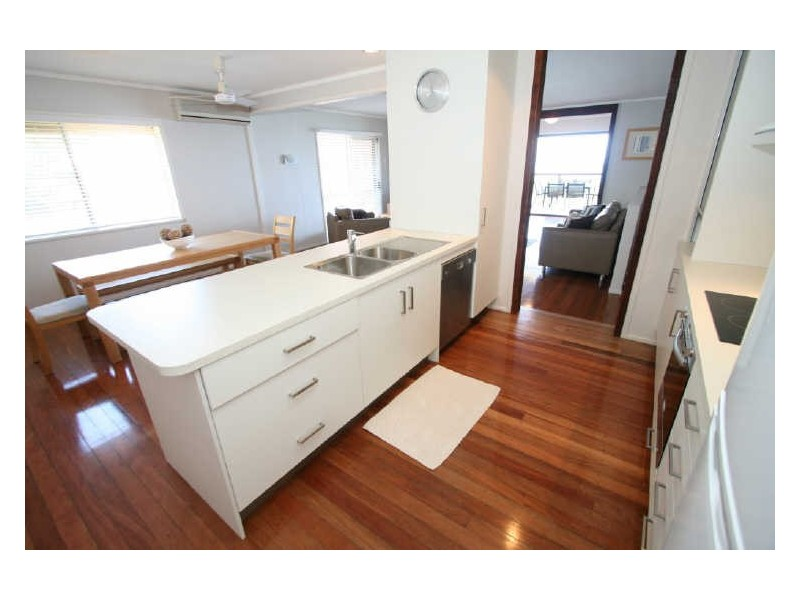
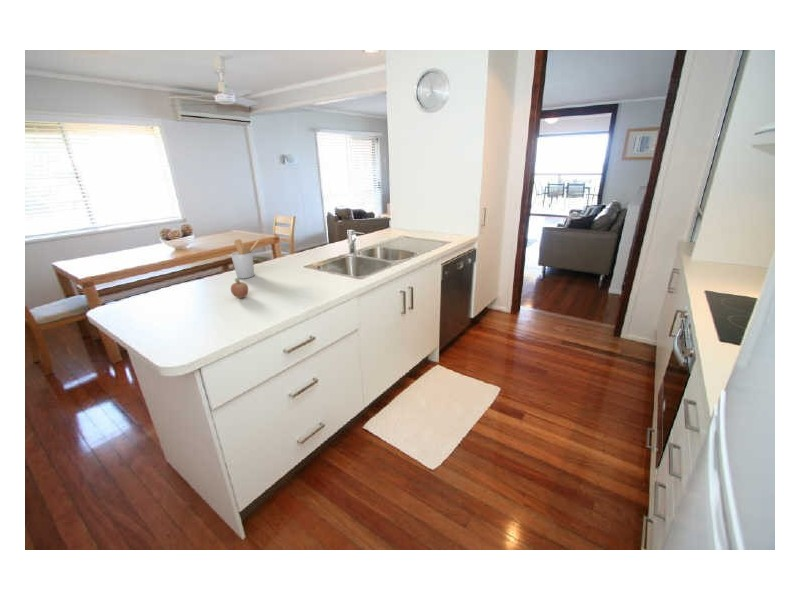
+ utensil holder (248, 258)
+ fruit (239, 288)
